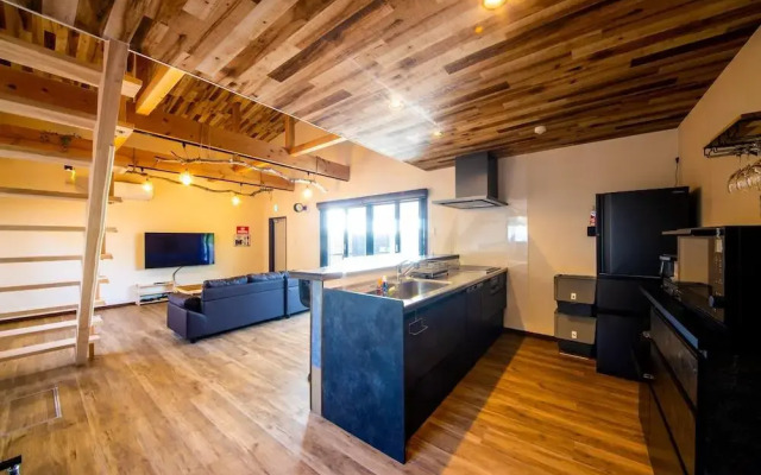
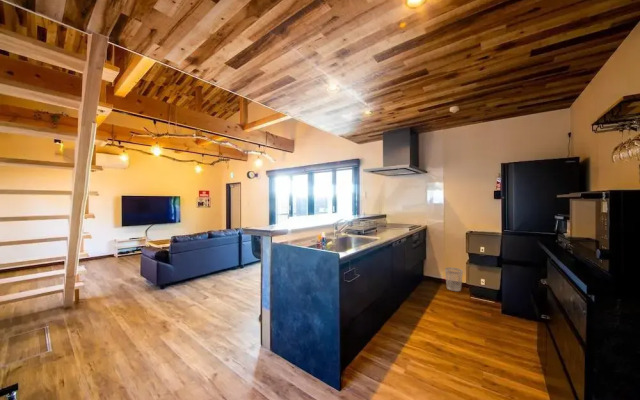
+ wastebasket (453, 279)
